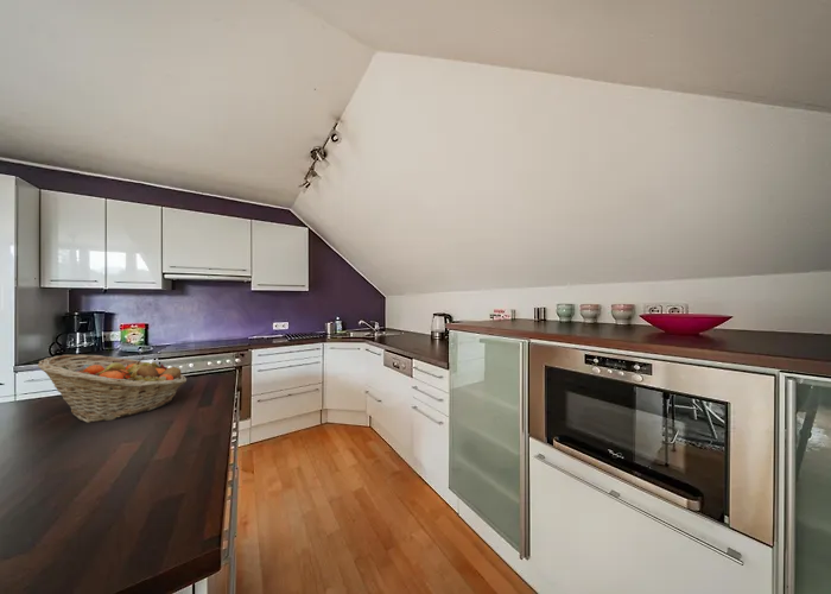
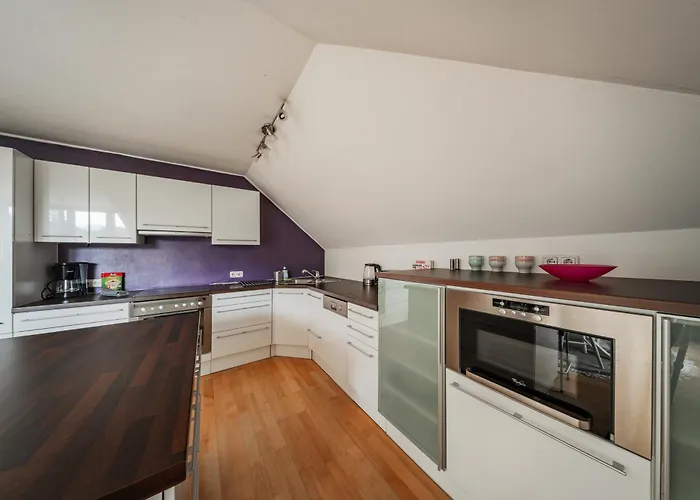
- fruit basket (120, 379)
